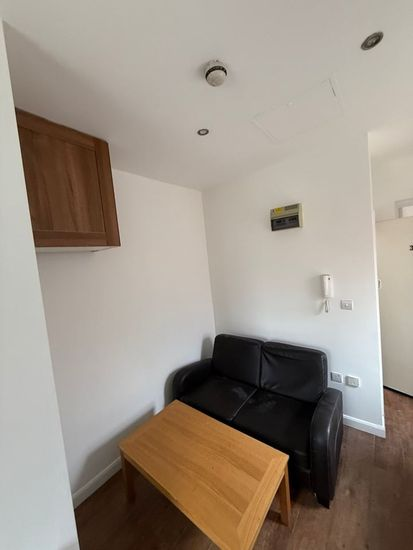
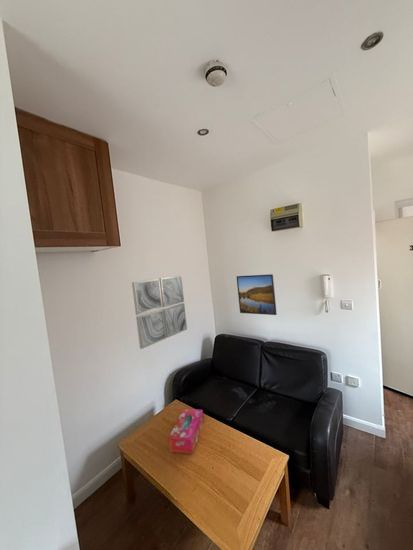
+ tissue box (187, 429)
+ wall art (162, 307)
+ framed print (255, 294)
